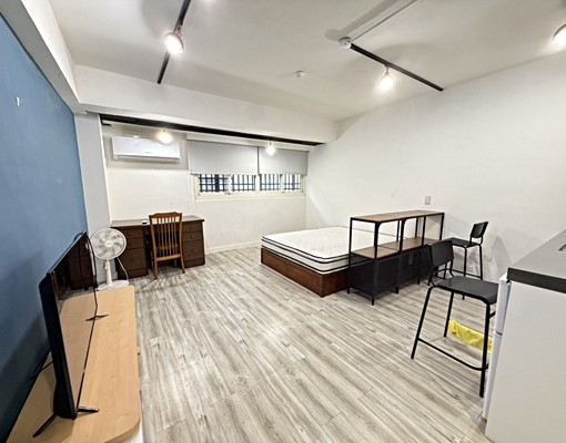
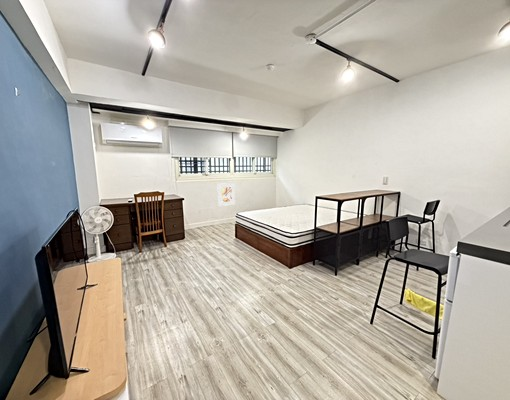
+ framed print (226, 194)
